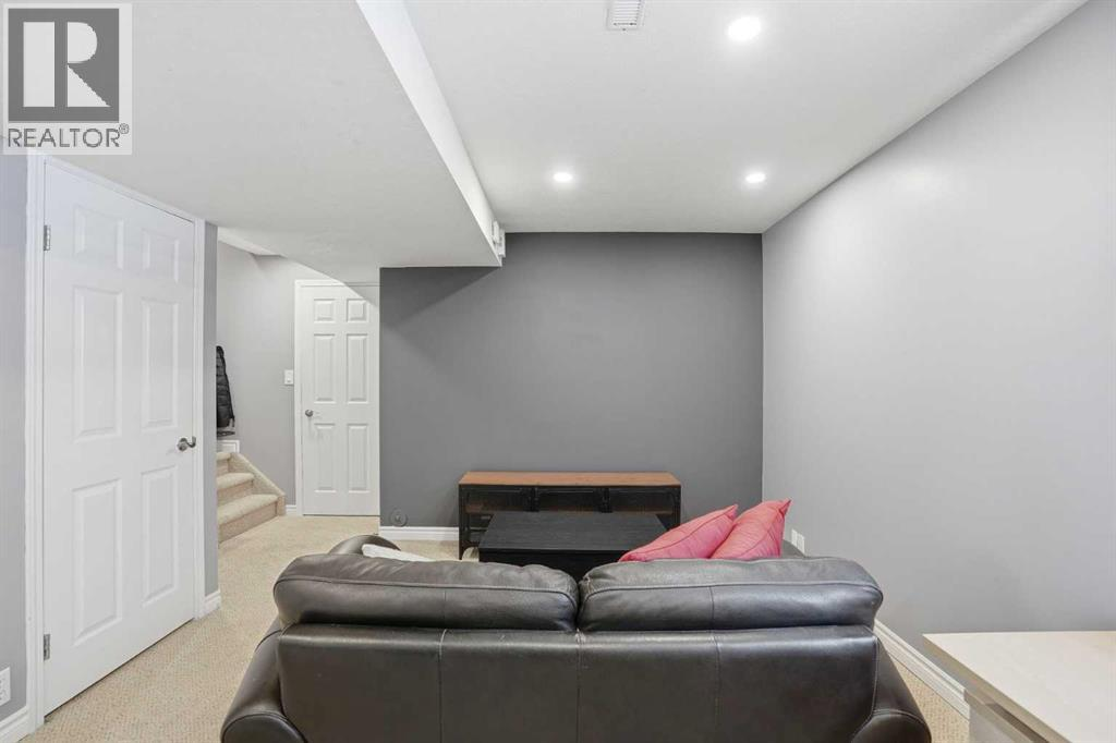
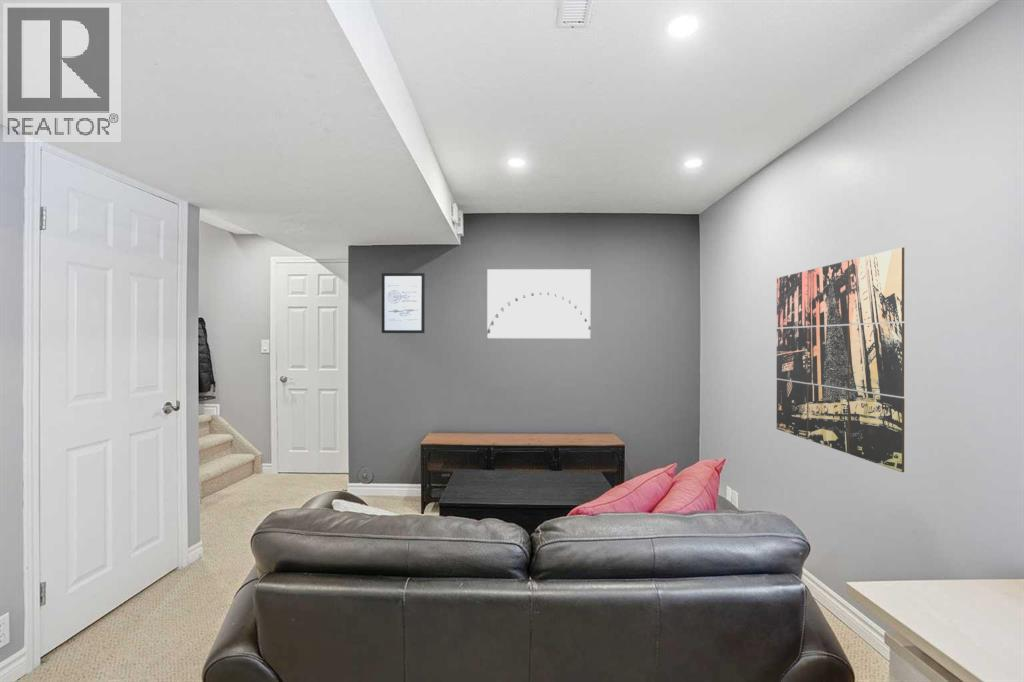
+ wall art (827, 356)
+ wall art (403, 303)
+ wall art (538, 303)
